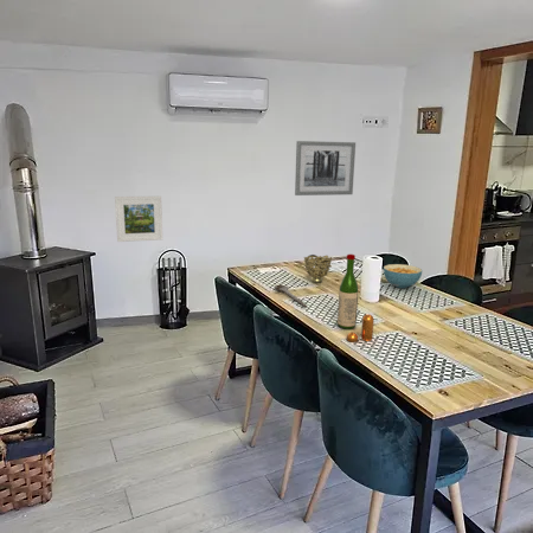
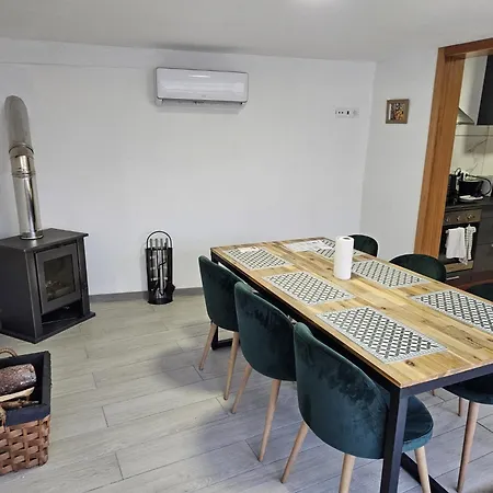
- wine bottle (348, 290)
- cereal bowl (402, 277)
- pepper shaker (362, 327)
- wall art (325, 168)
- wooden spoon (290, 295)
- decorative bowl (317, 269)
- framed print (139, 218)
